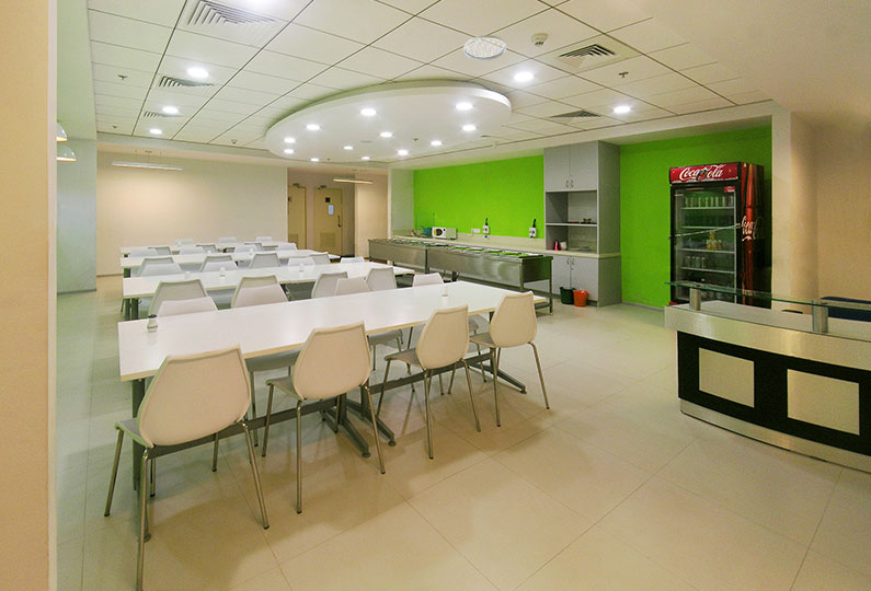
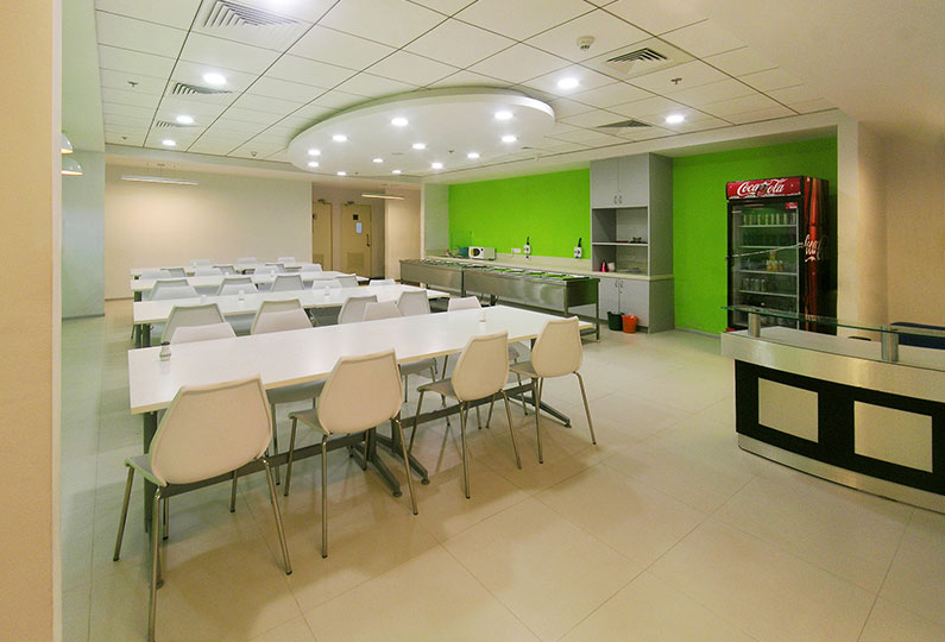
- ceiling vent (484, 47)
